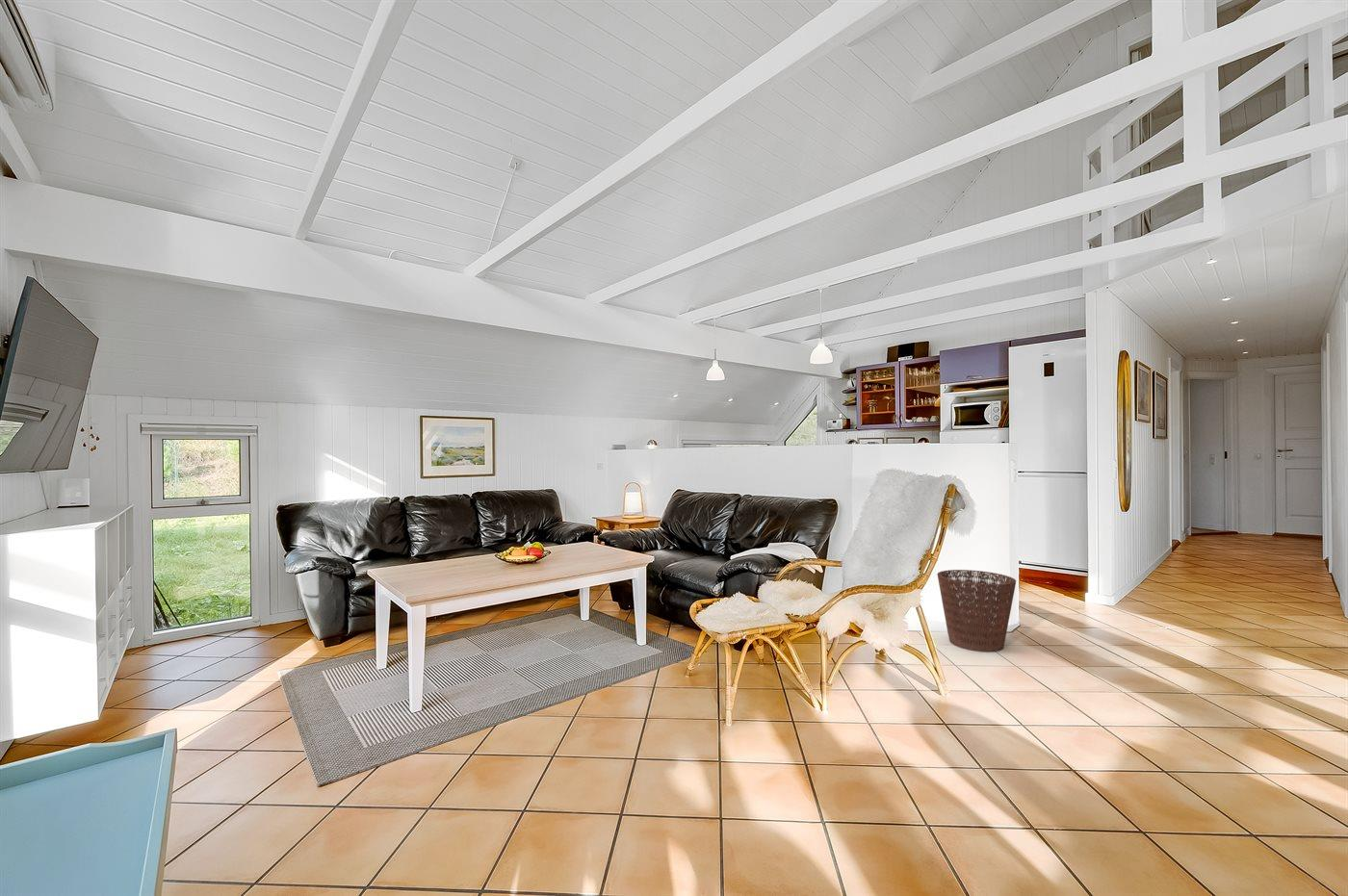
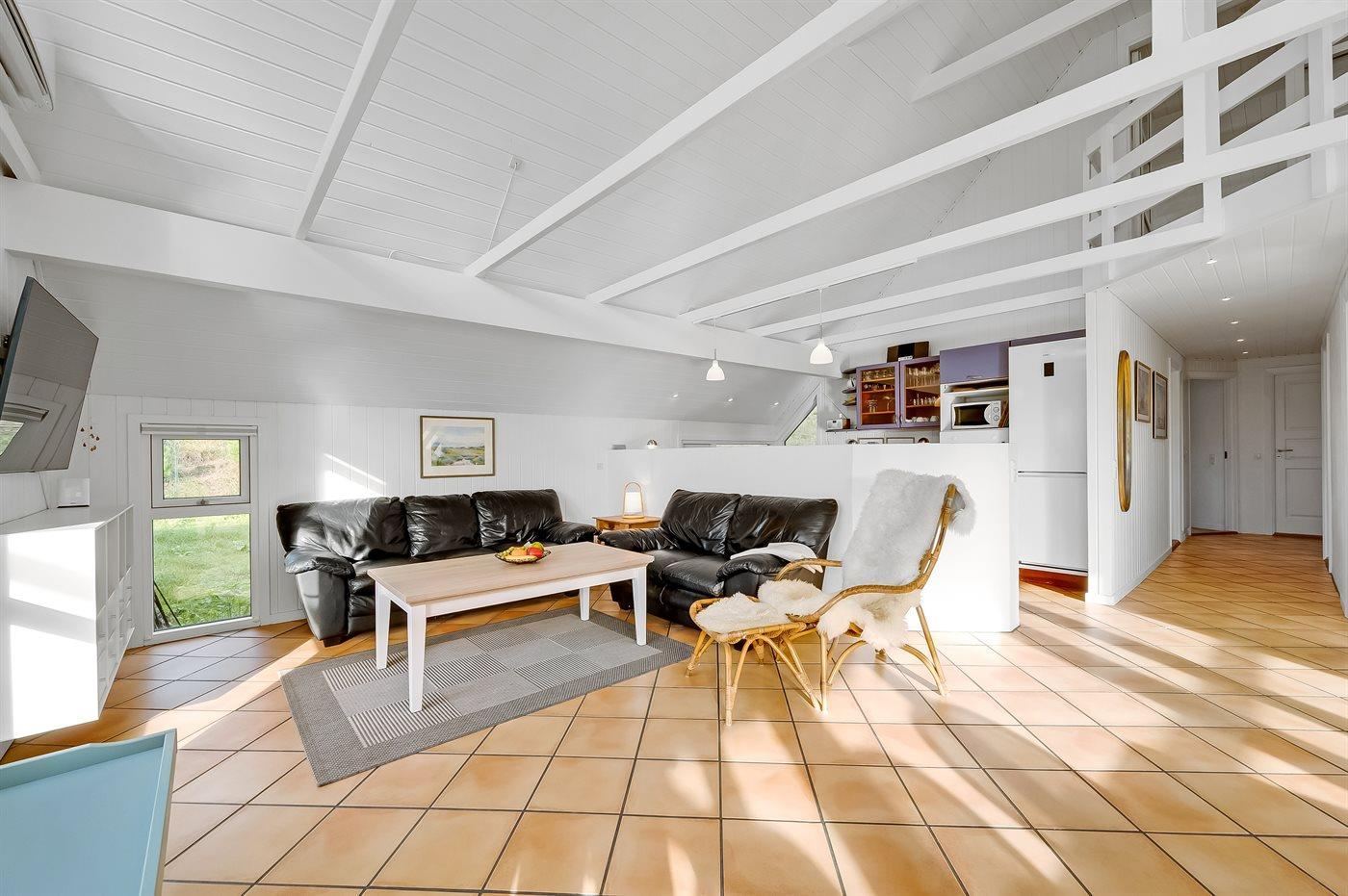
- basket (975, 609)
